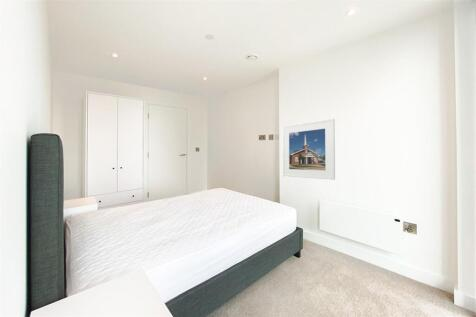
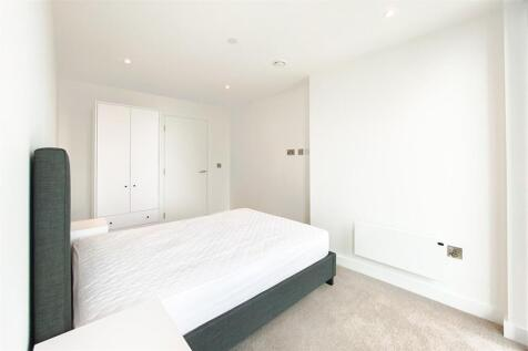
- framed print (306, 150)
